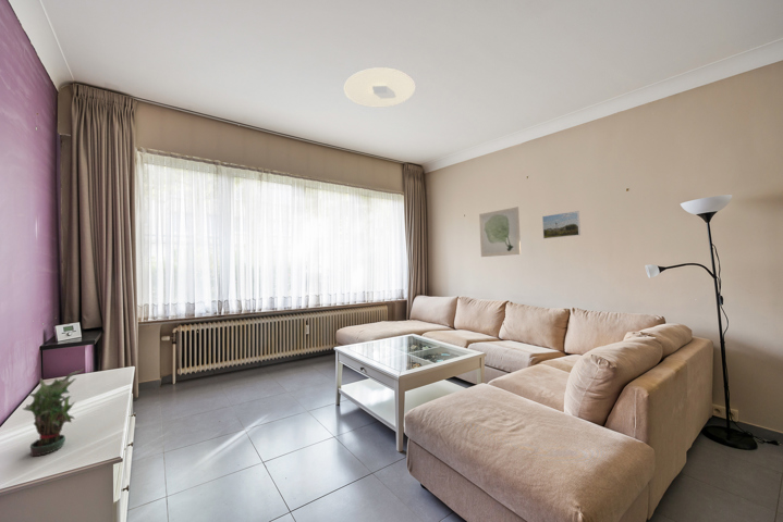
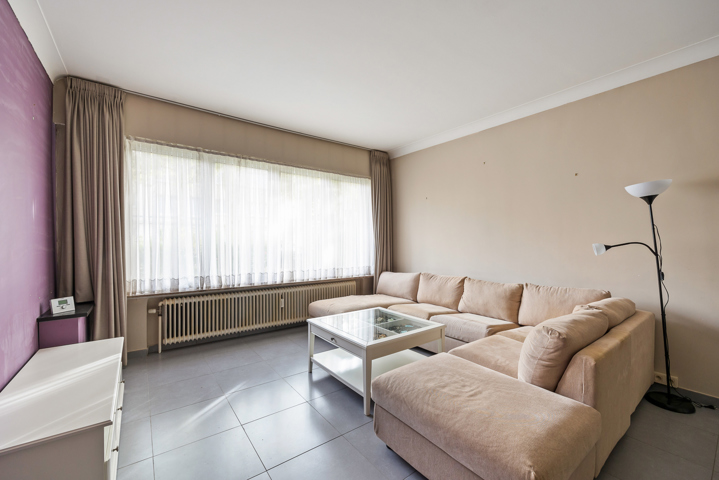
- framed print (560, 225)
- potted plant (57, 410)
- ceiling light (379, 86)
- wall art (499, 233)
